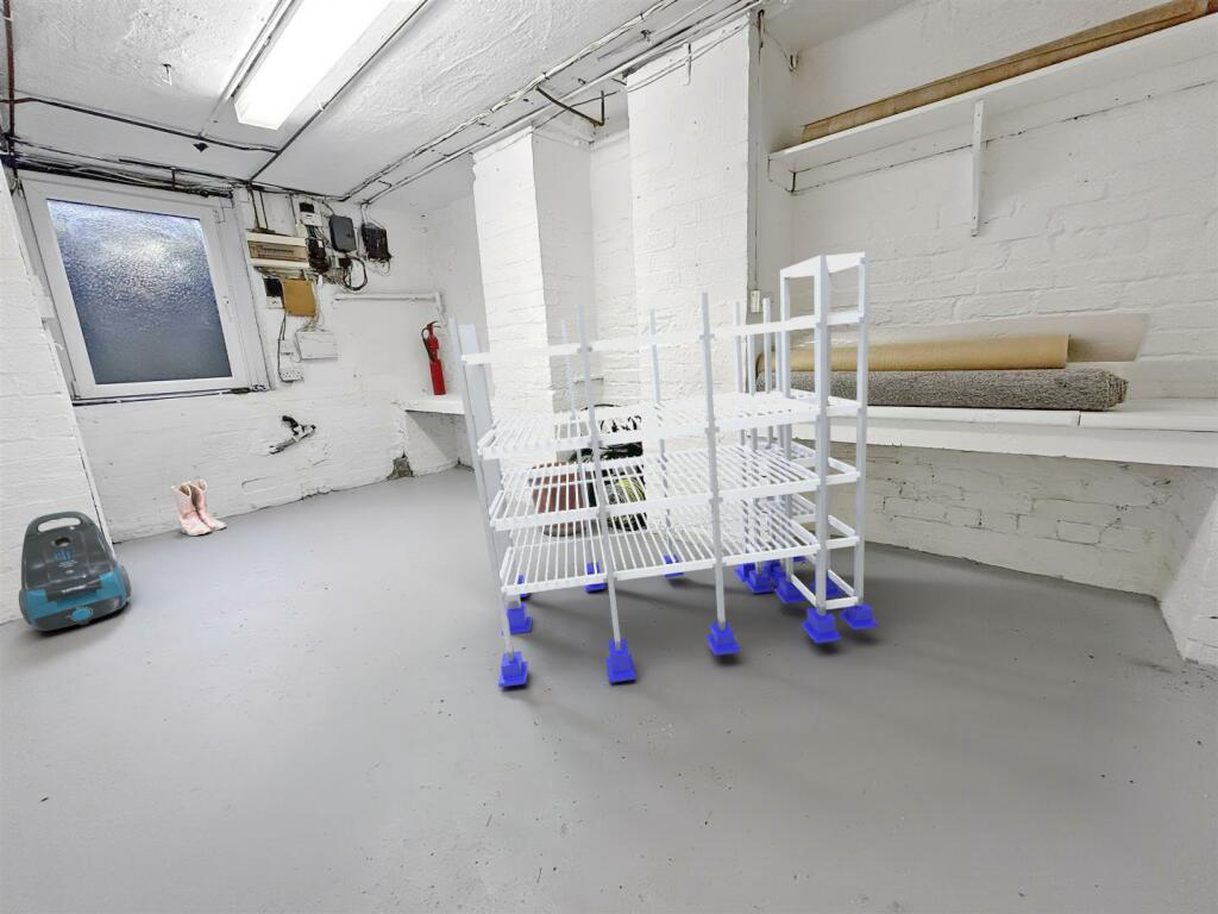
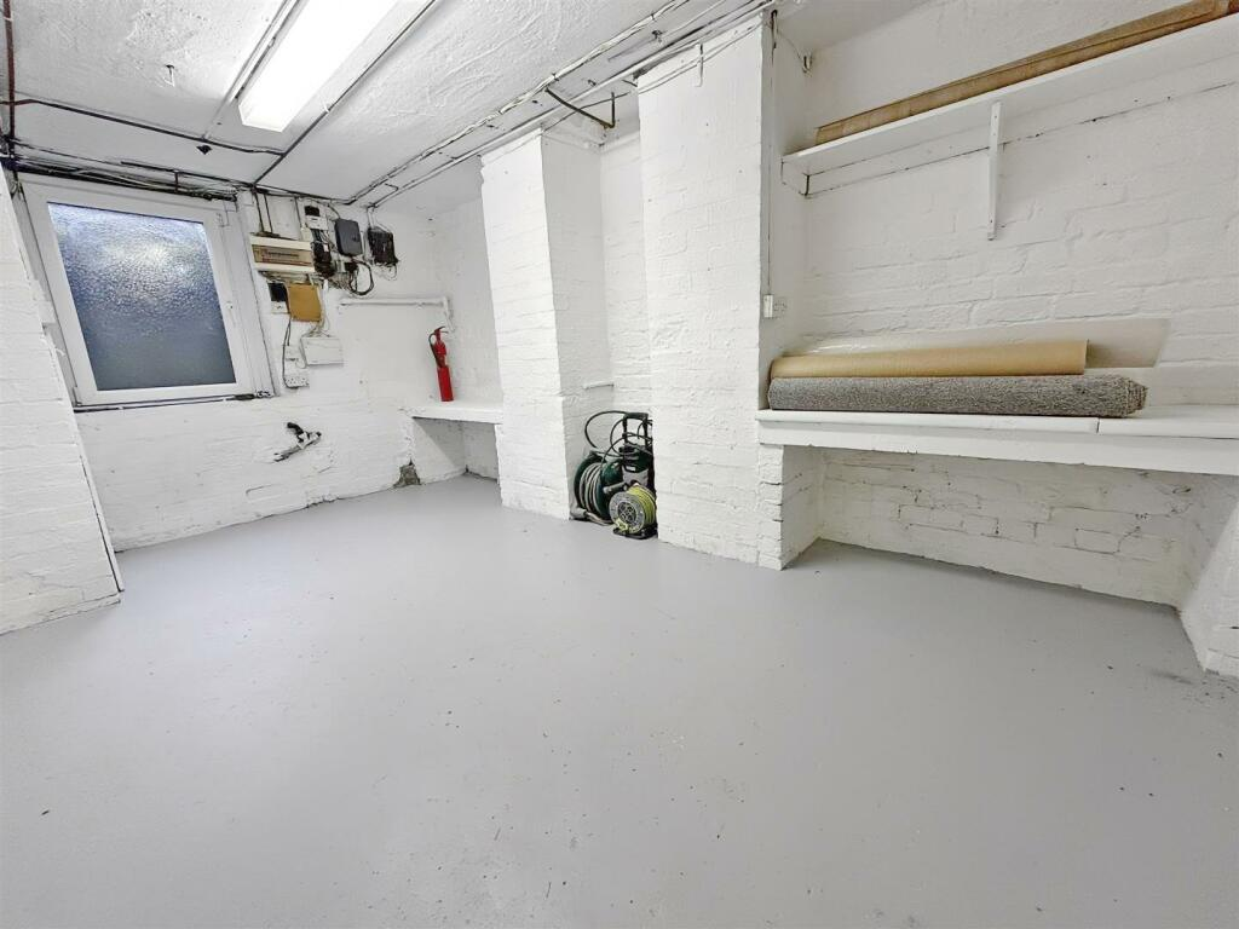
- boots (197, 506)
- bucket (560, 496)
- shelving unit (659, 459)
- vacuum cleaner (68, 568)
